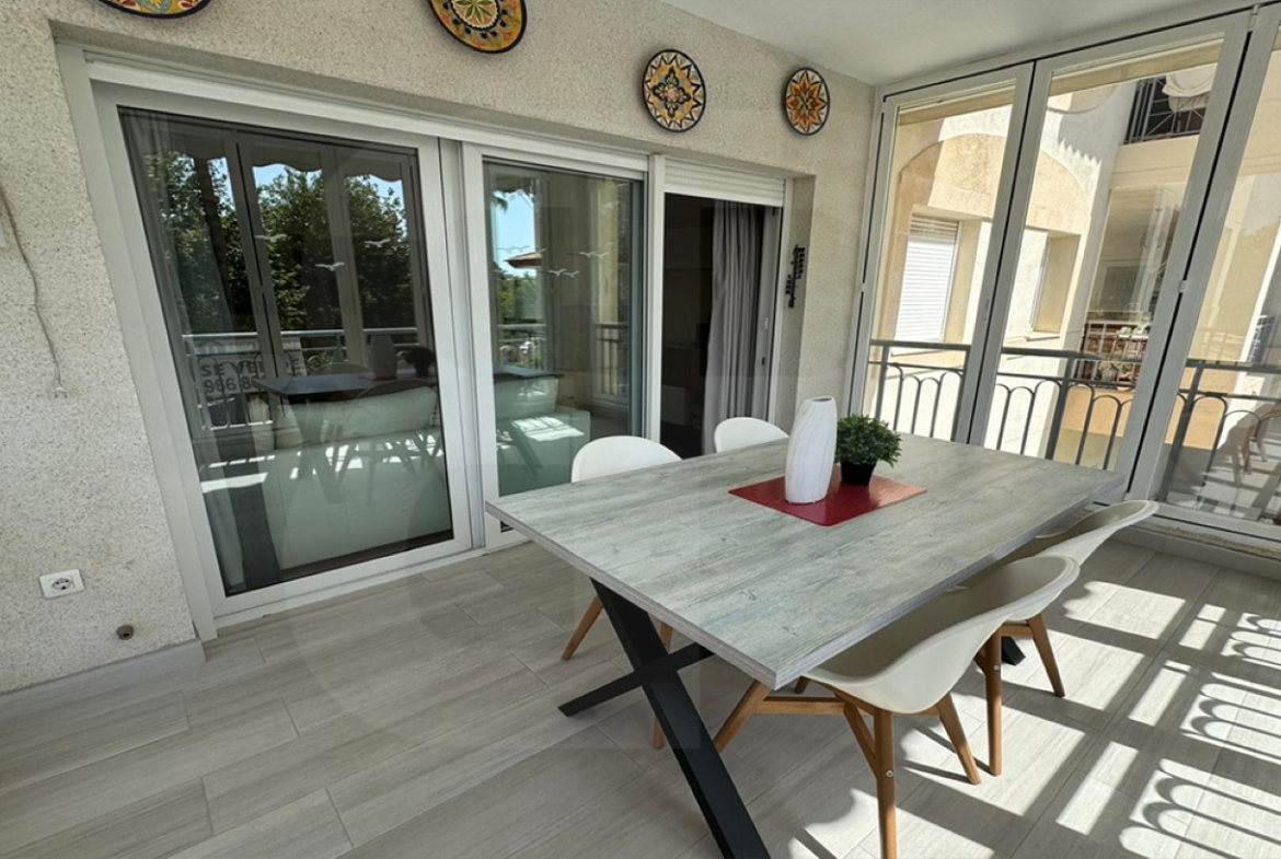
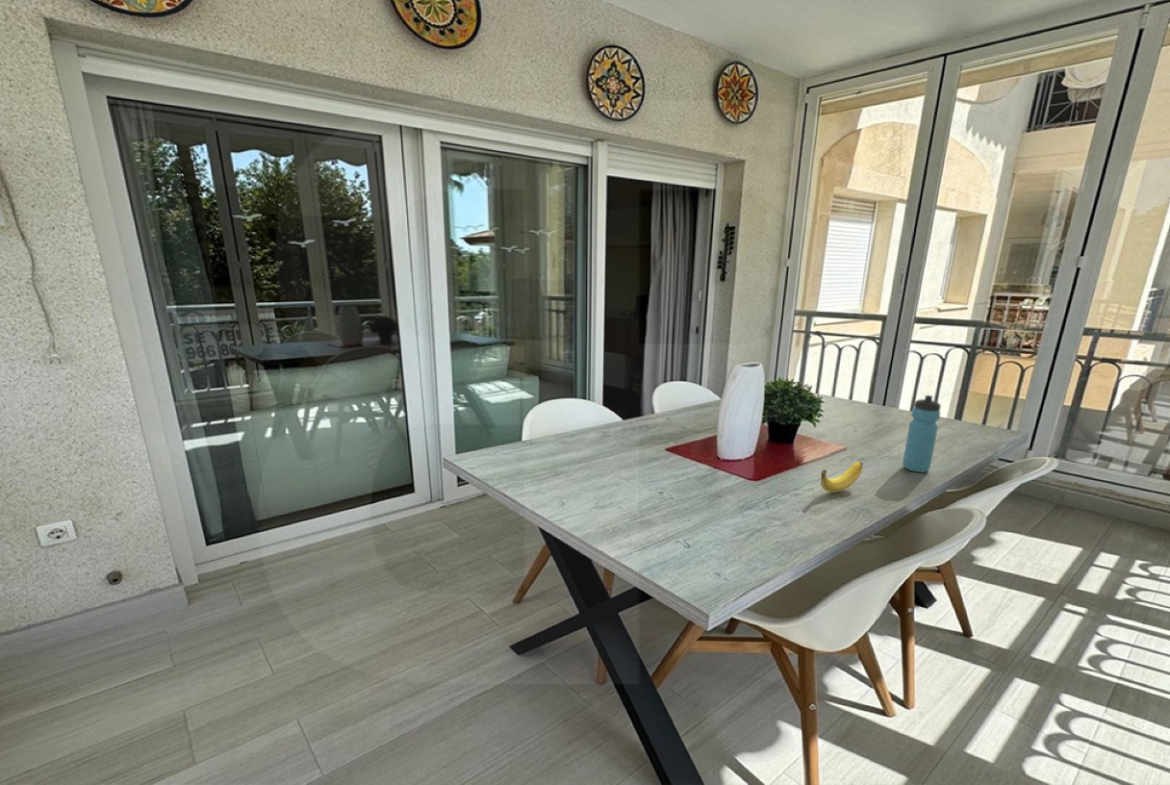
+ banana (840, 476)
+ water bottle (922, 432)
